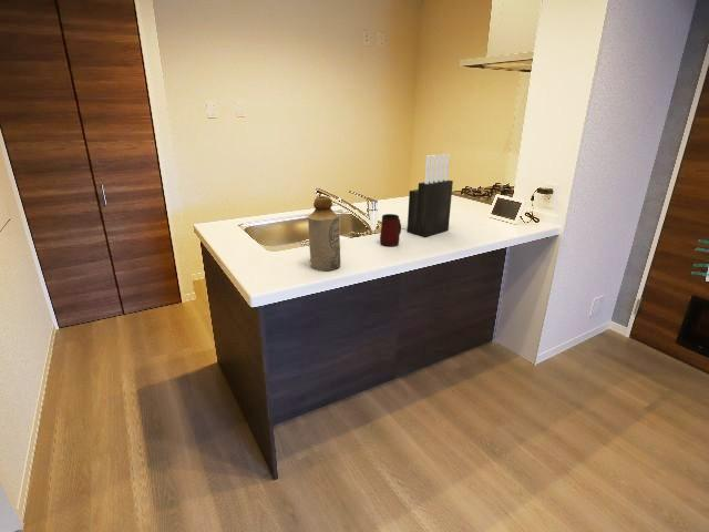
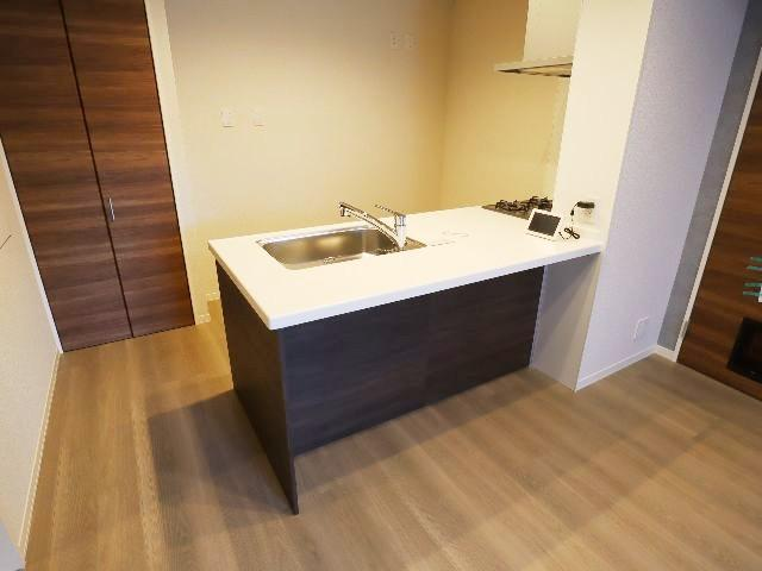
- bottle (325, 232)
- mug (392, 228)
- knife block (428, 193)
